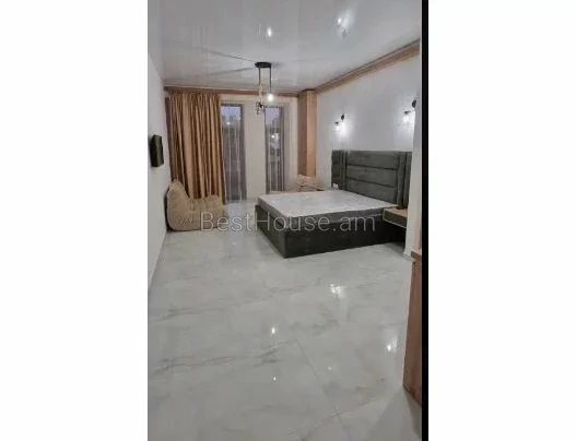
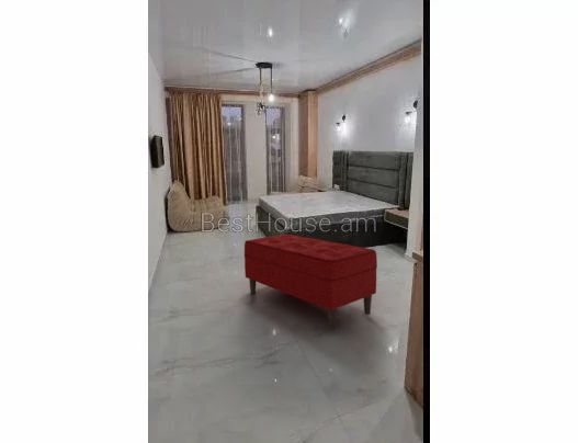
+ bench (305, 274)
